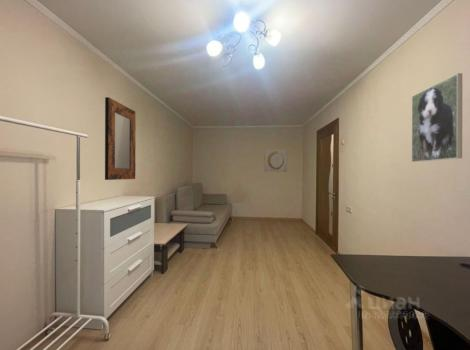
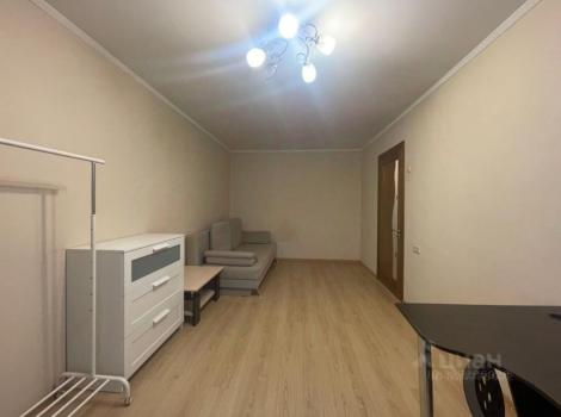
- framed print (433, 123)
- wall art (275, 160)
- home mirror (121, 142)
